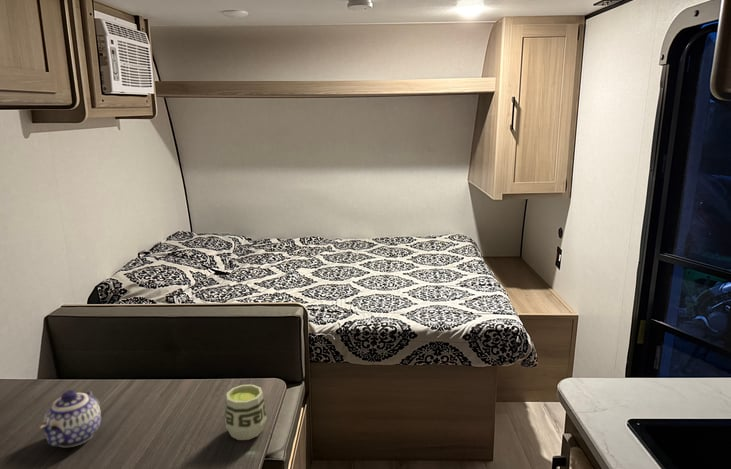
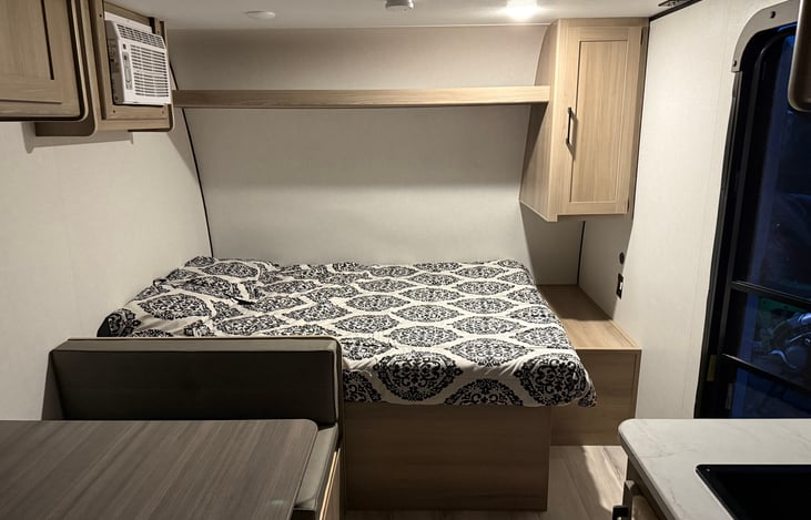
- cup (245, 412)
- teapot (71, 415)
